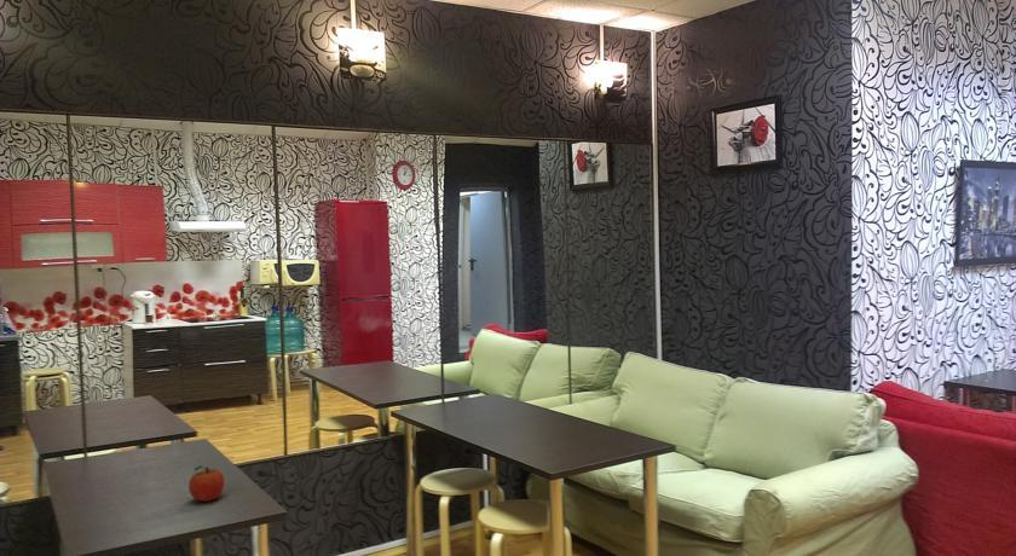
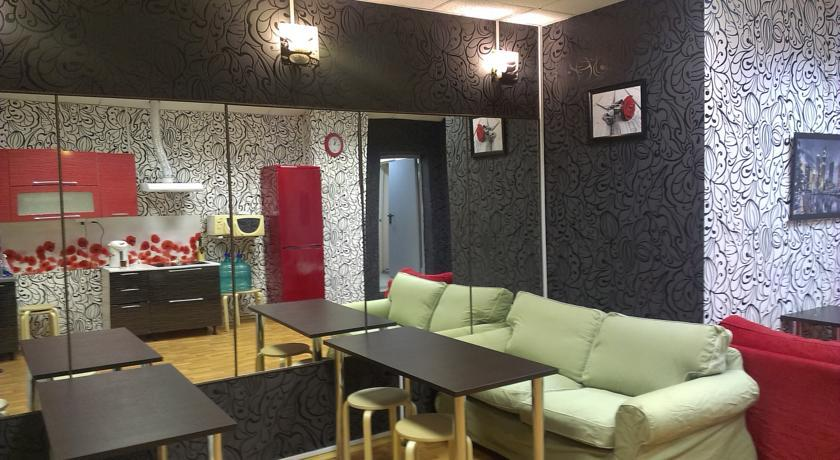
- fruit (206, 481)
